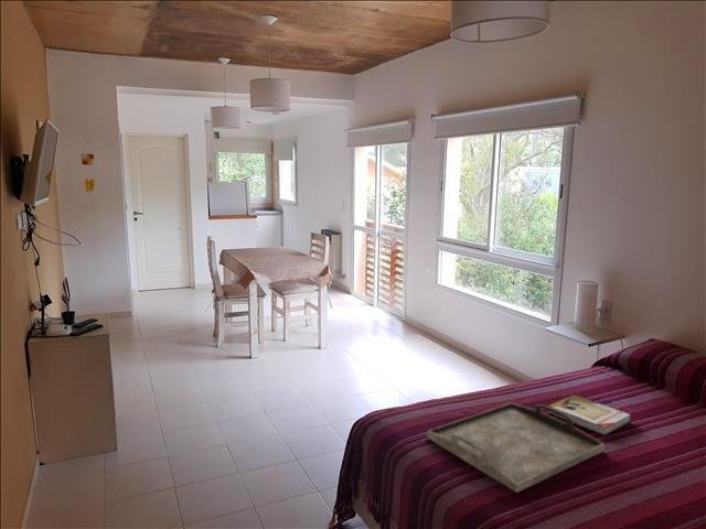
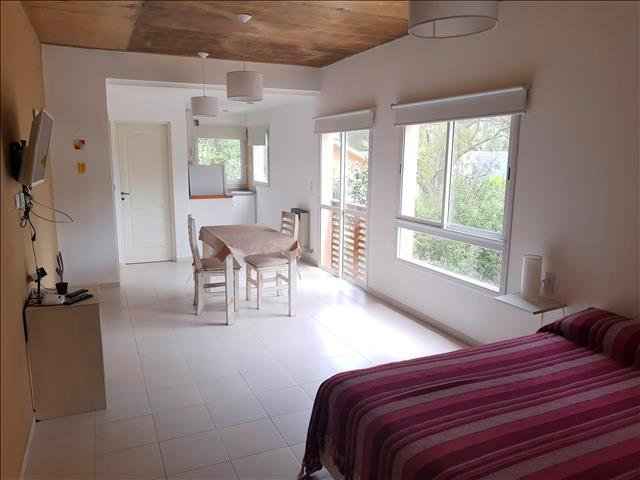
- book (588, 413)
- serving tray (513, 434)
